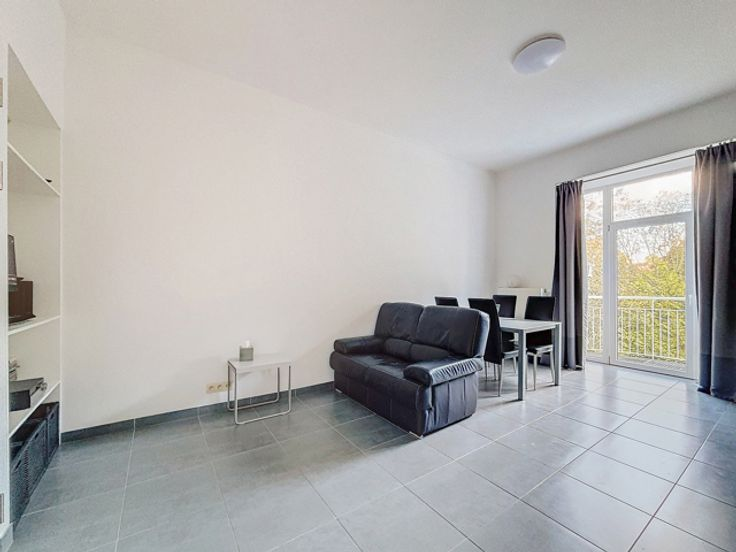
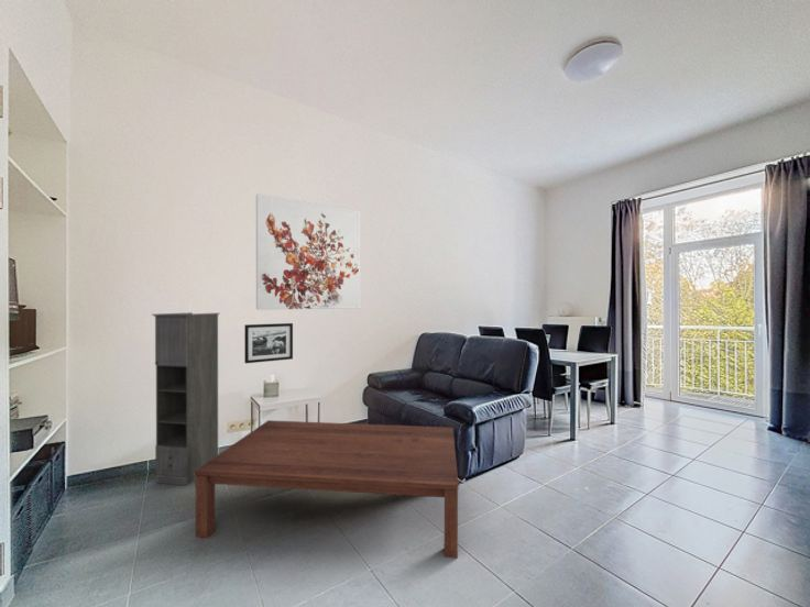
+ picture frame (269, 342)
+ coffee table (342, 475)
+ storage cabinet (187, 394)
+ wall art (313, 256)
